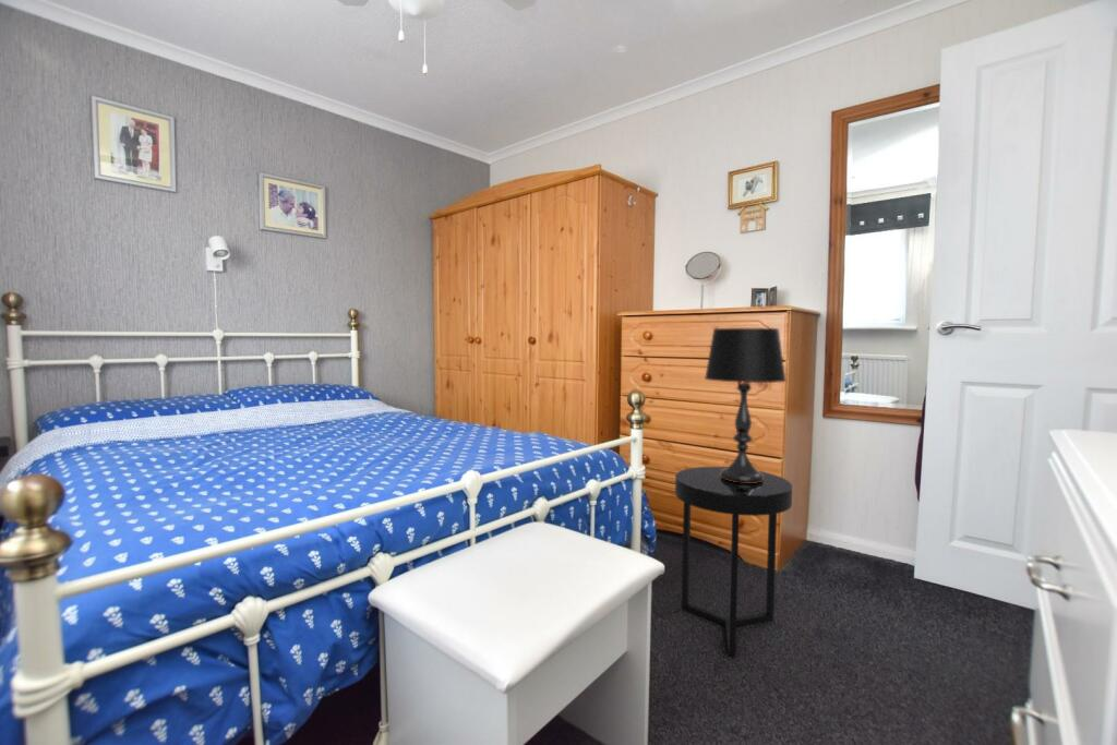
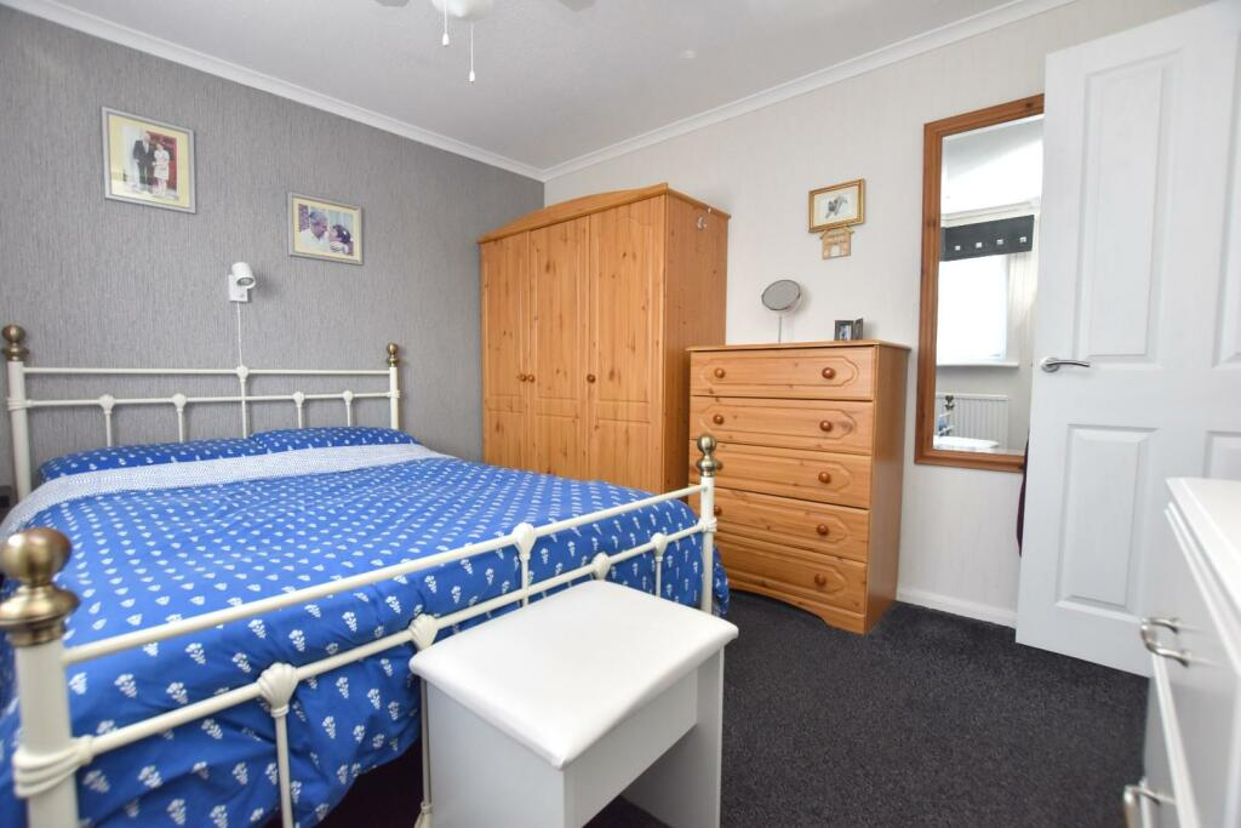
- table lamp (743, 402)
- side table (731, 553)
